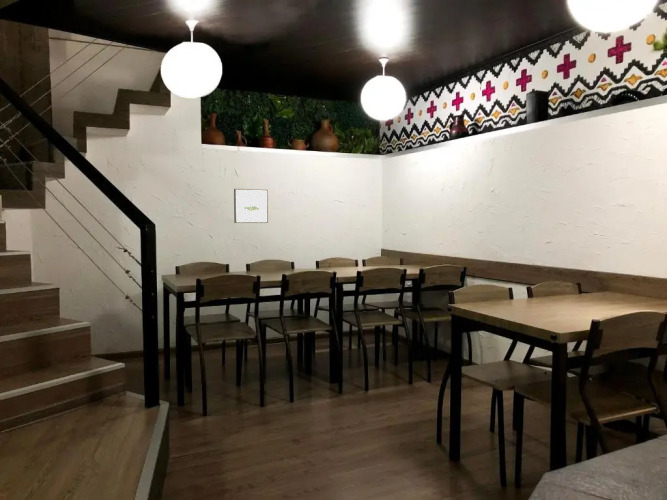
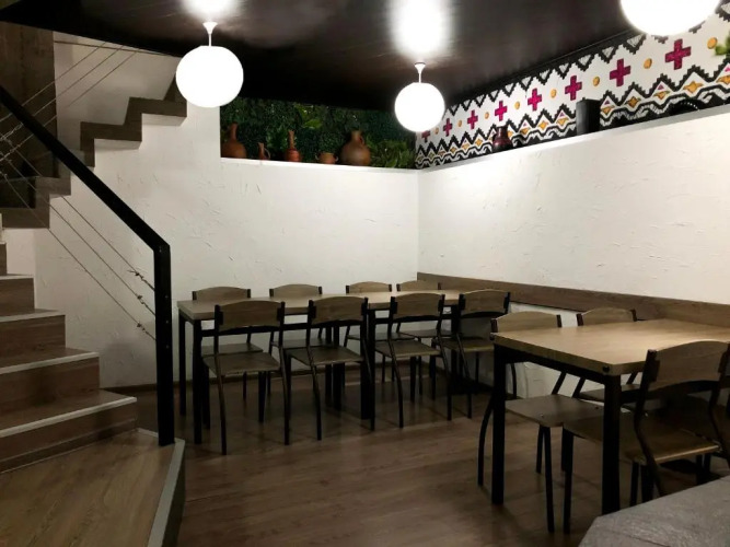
- wall art (251, 206)
